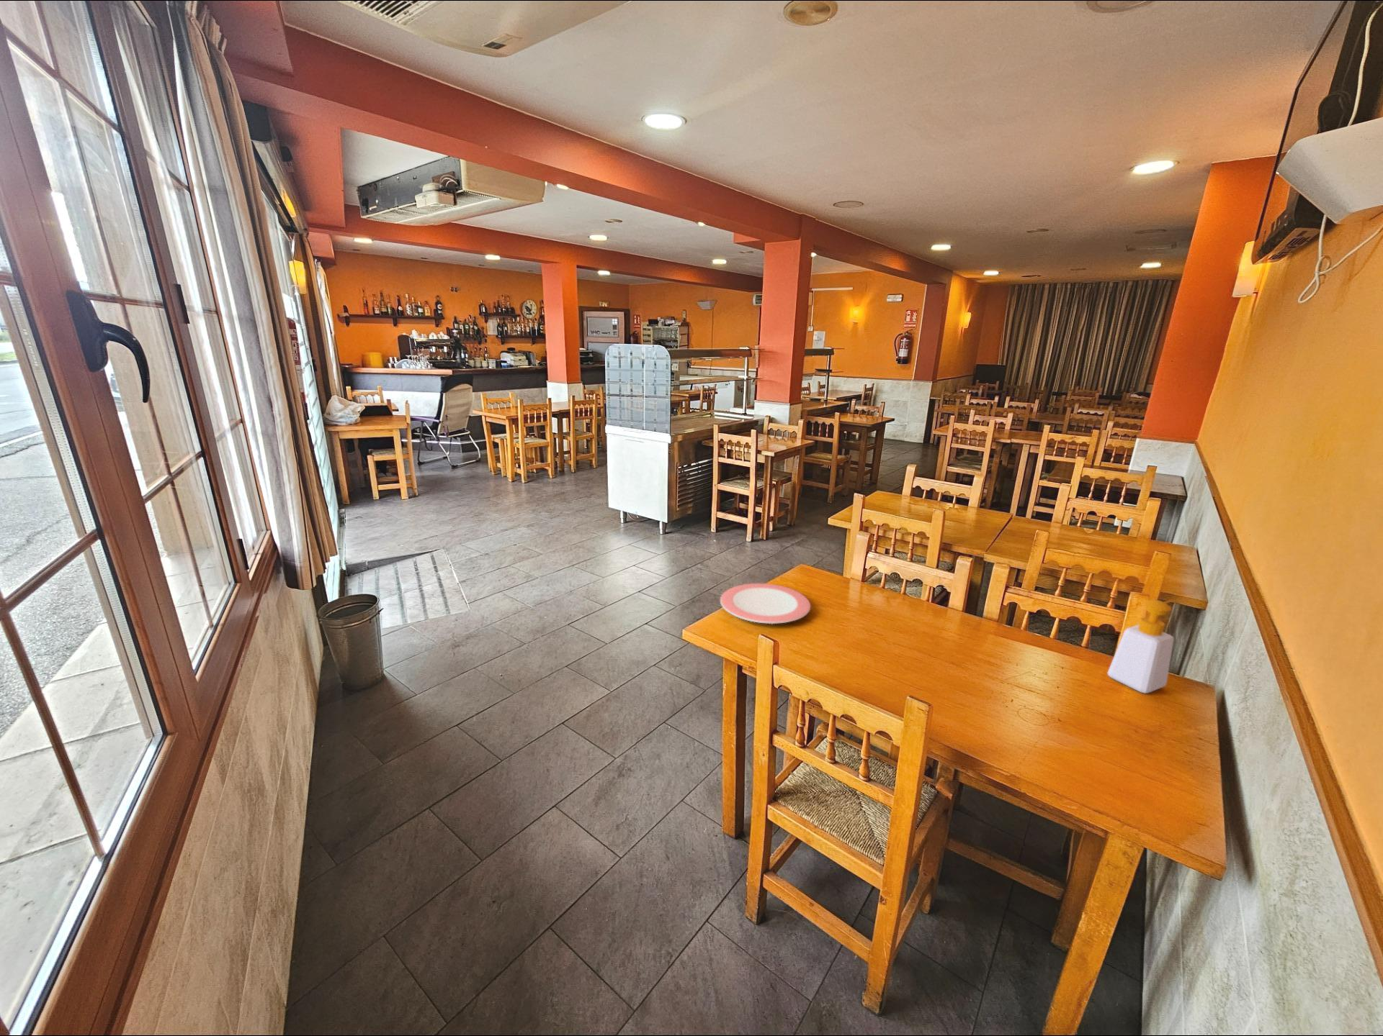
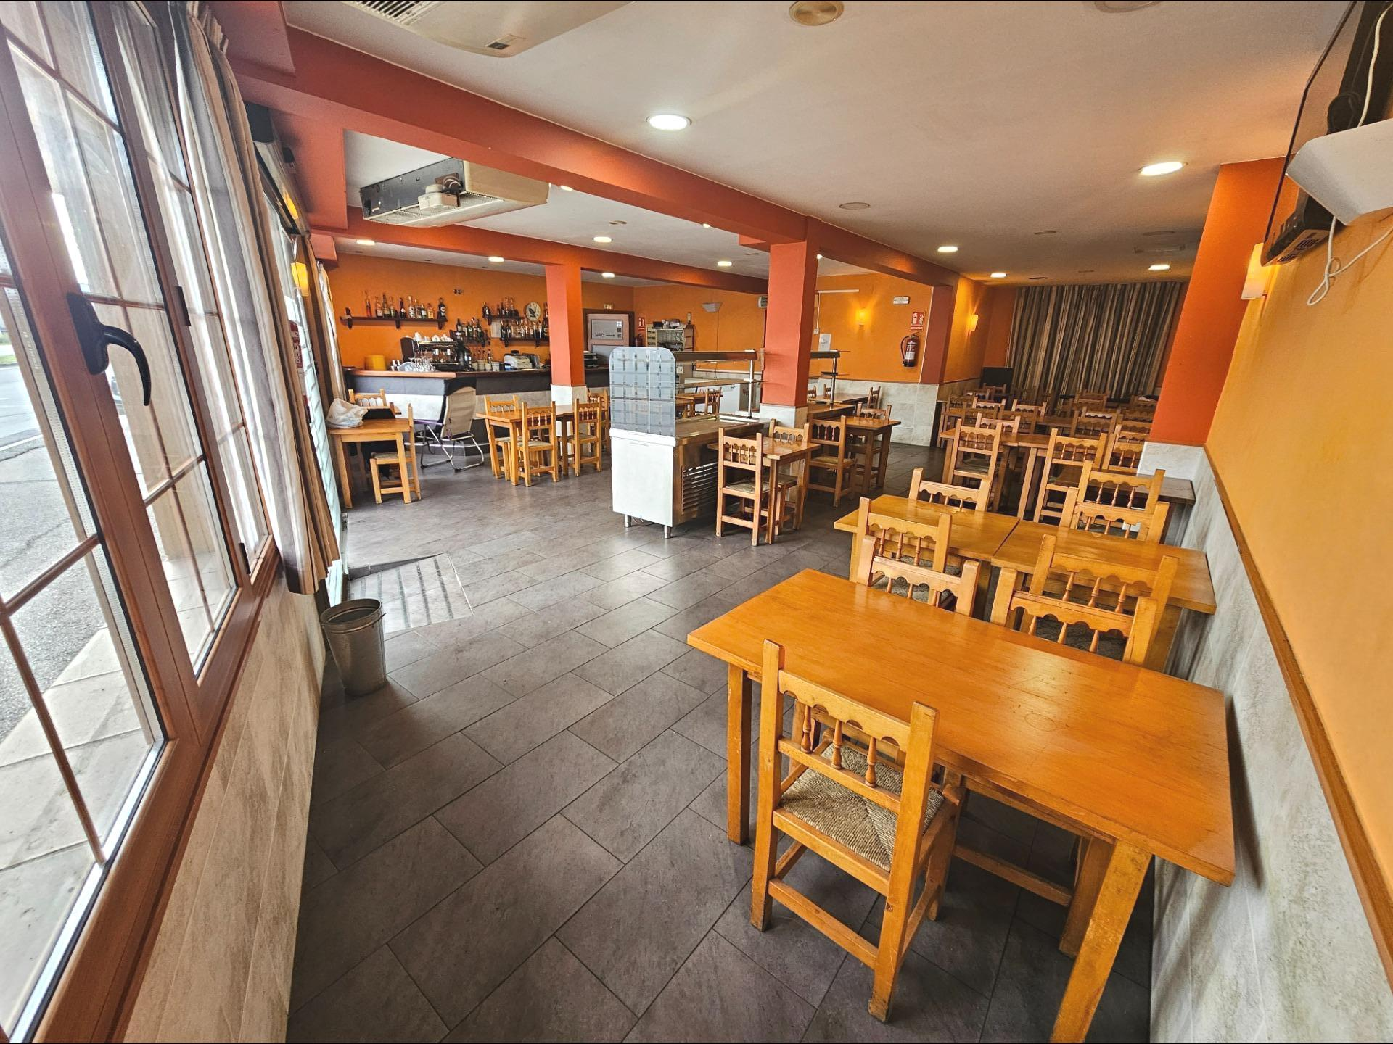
- plate (764, 604)
- soap bottle (1152, 640)
